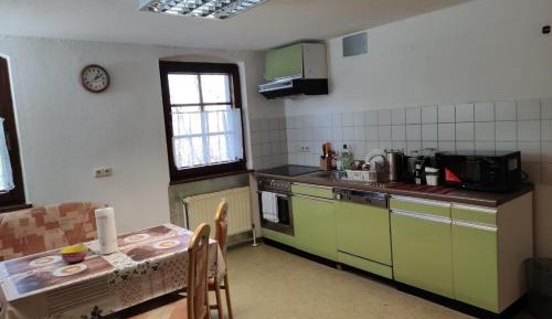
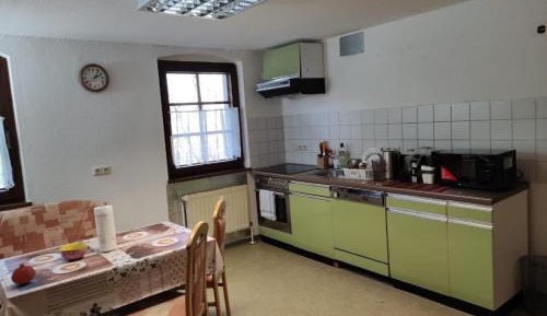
+ fruit (23, 272)
